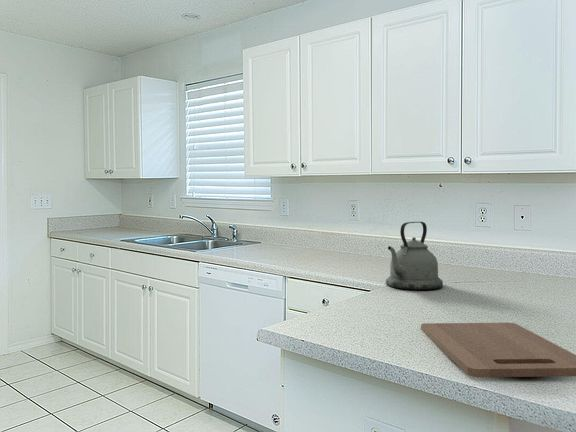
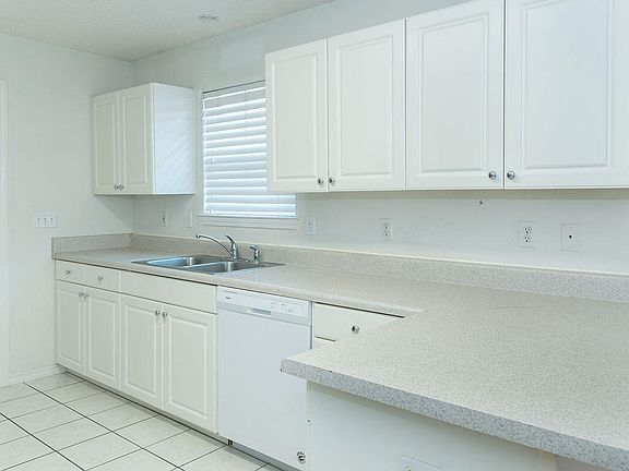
- cutting board (495, 345)
- kettle (413, 253)
